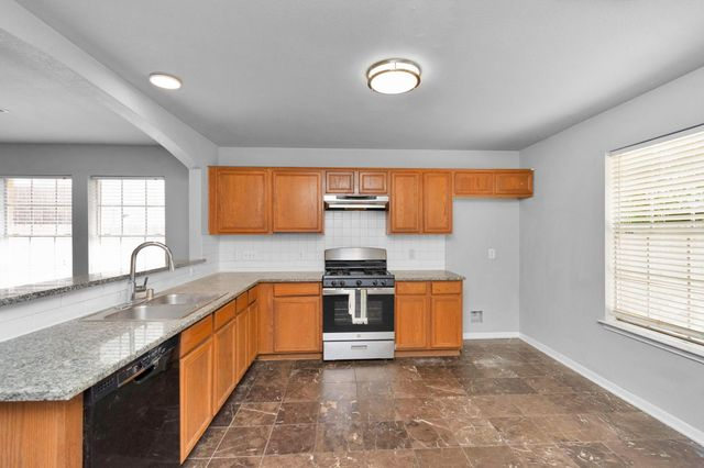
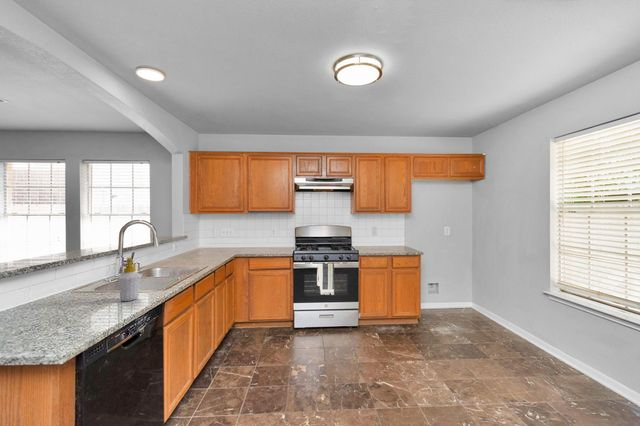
+ soap bottle (129, 278)
